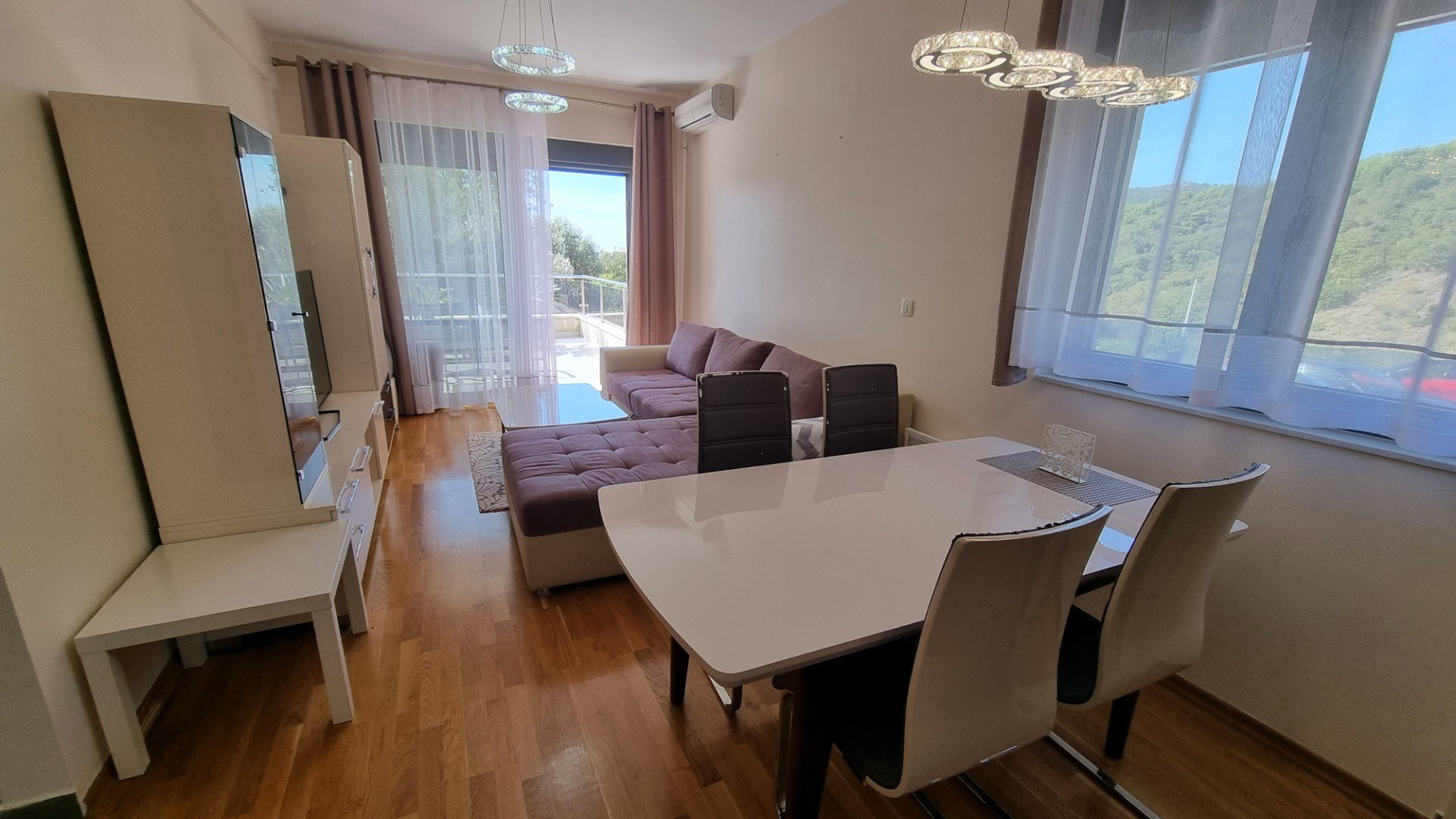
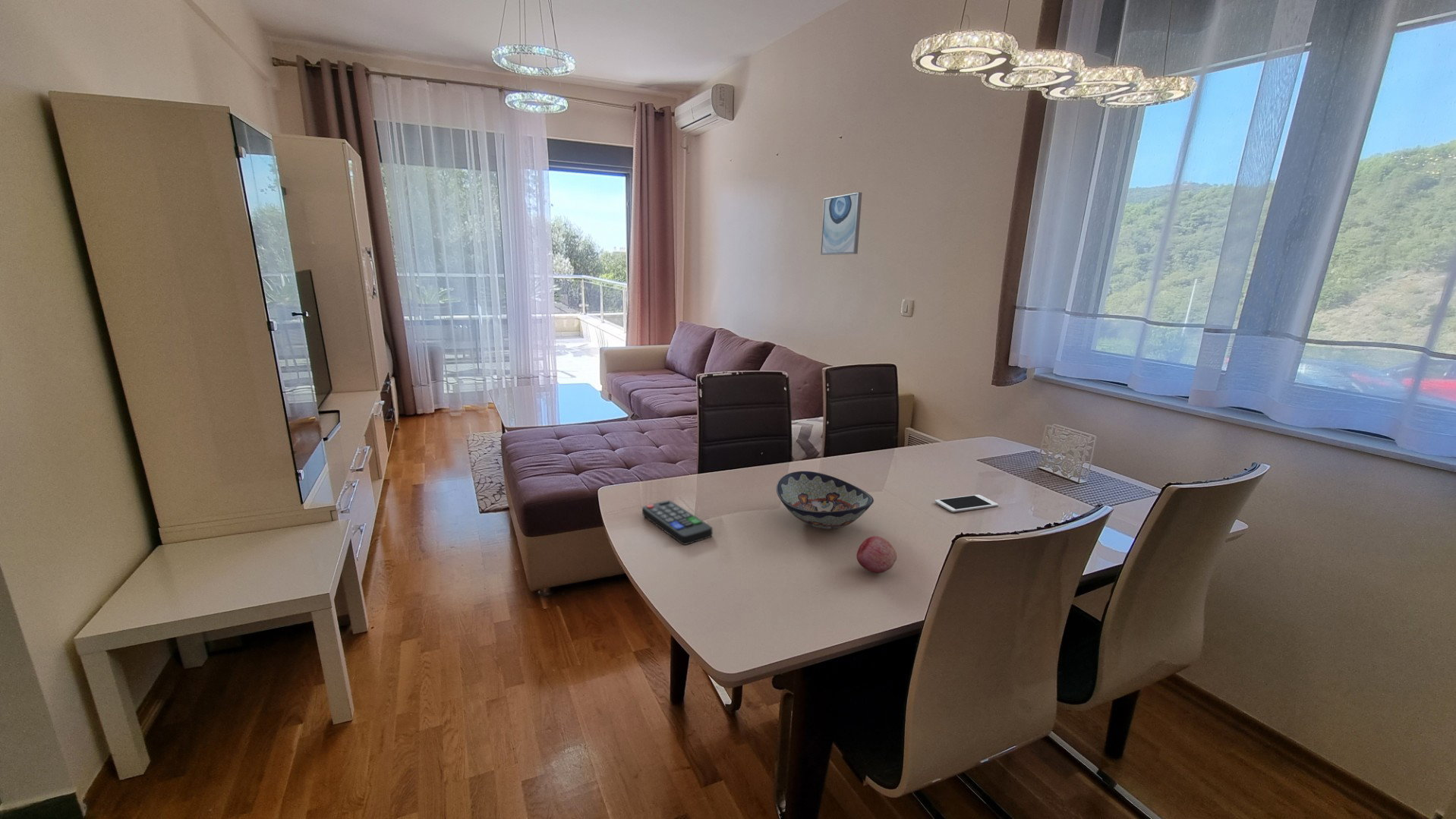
+ wall art (840, 225)
+ decorative bowl (822, 505)
+ fruit (876, 554)
+ cell phone (966, 502)
+ remote control (676, 520)
